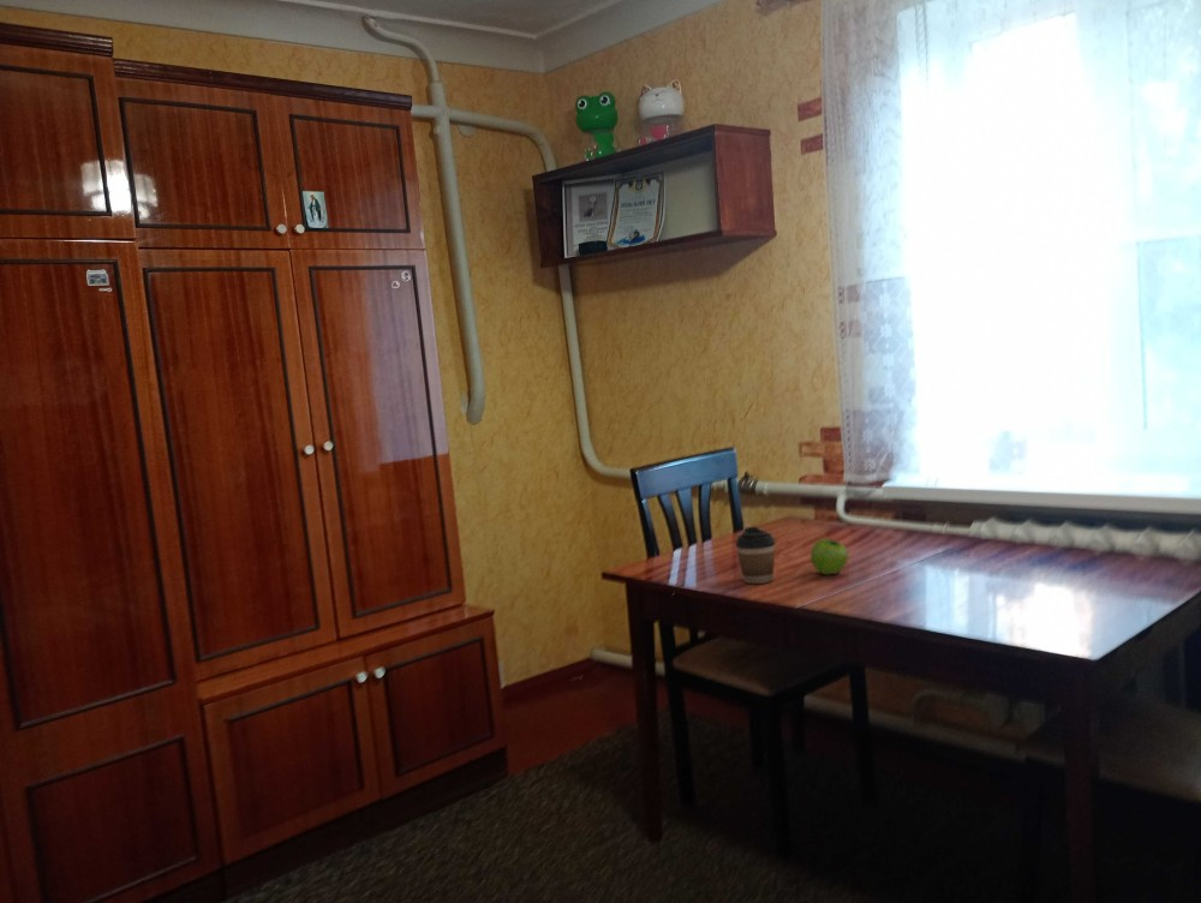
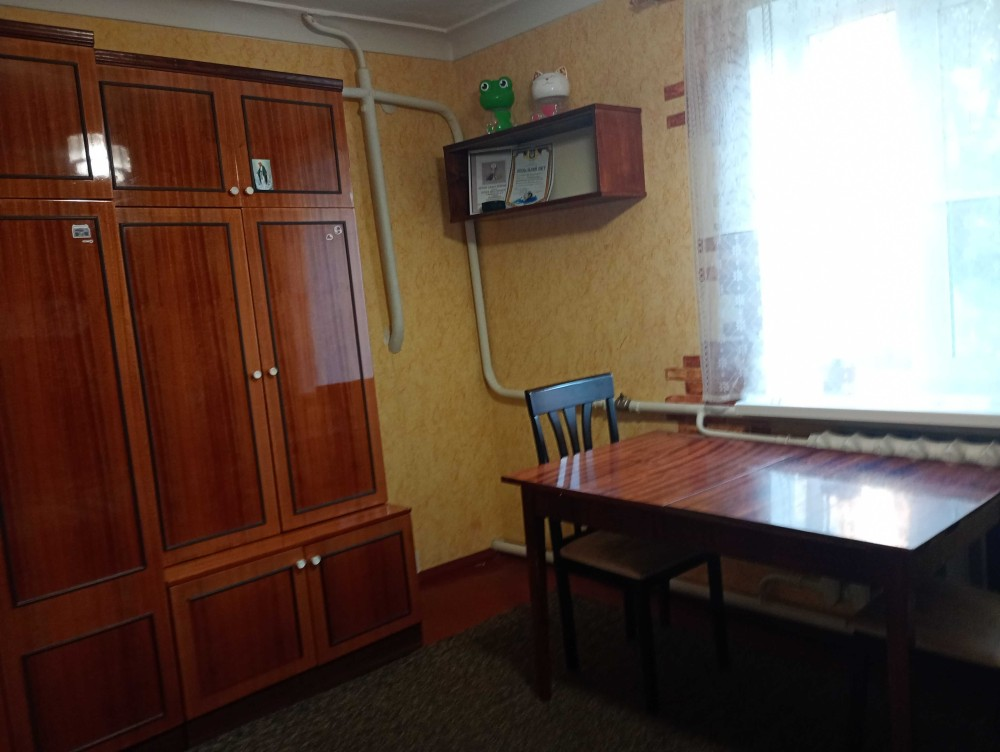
- fruit (829, 556)
- coffee cup (755, 554)
